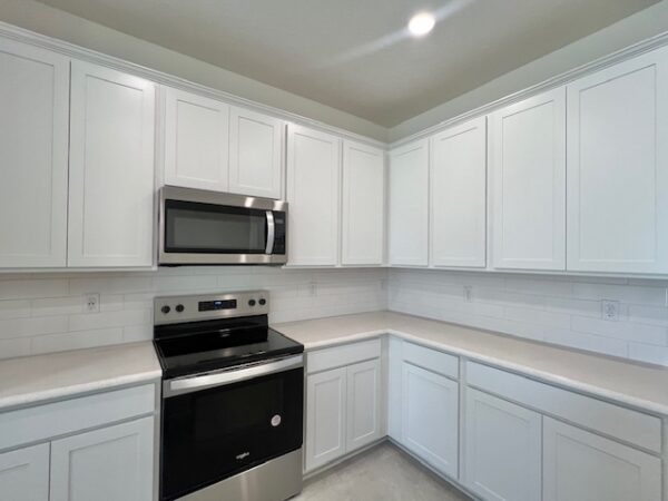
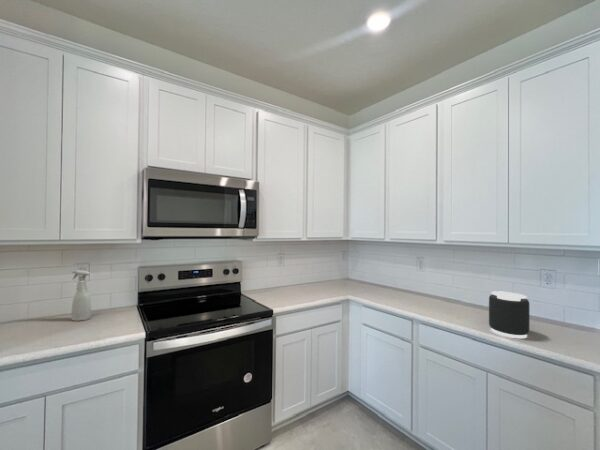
+ spray bottle (81, 294)
+ speaker (508, 313)
